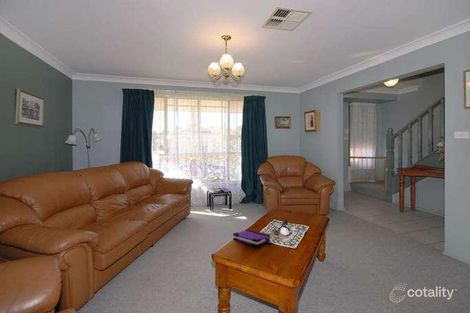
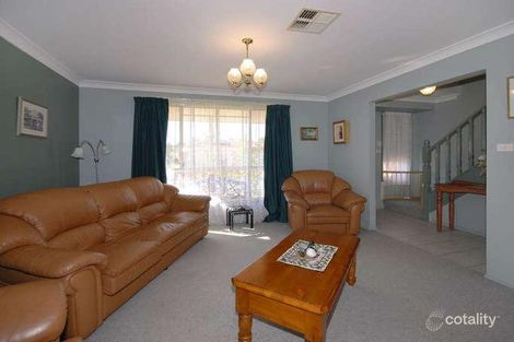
- board game (253, 237)
